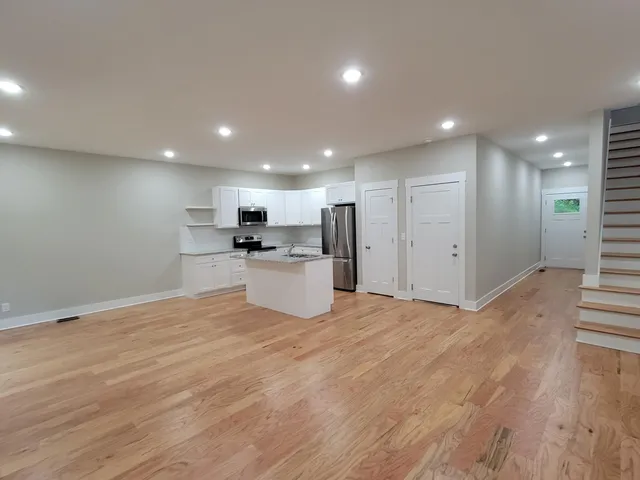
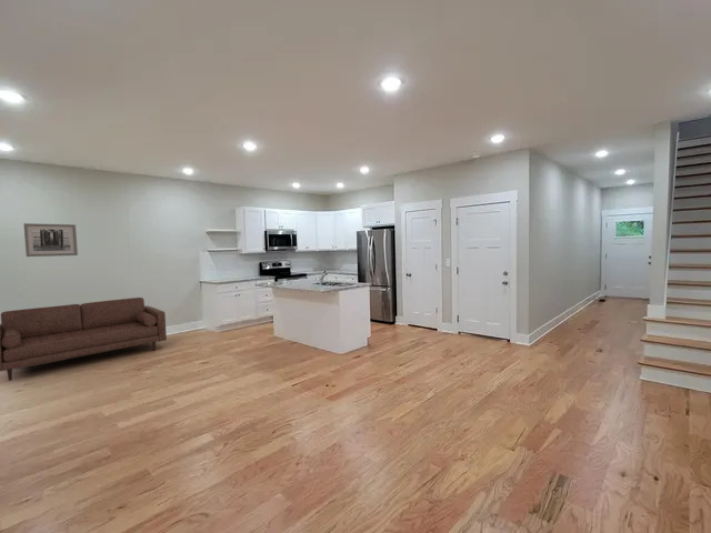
+ sofa (84, 331)
+ wall art (51, 240)
